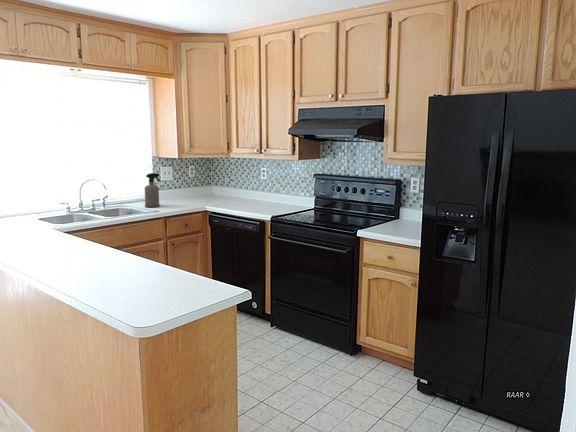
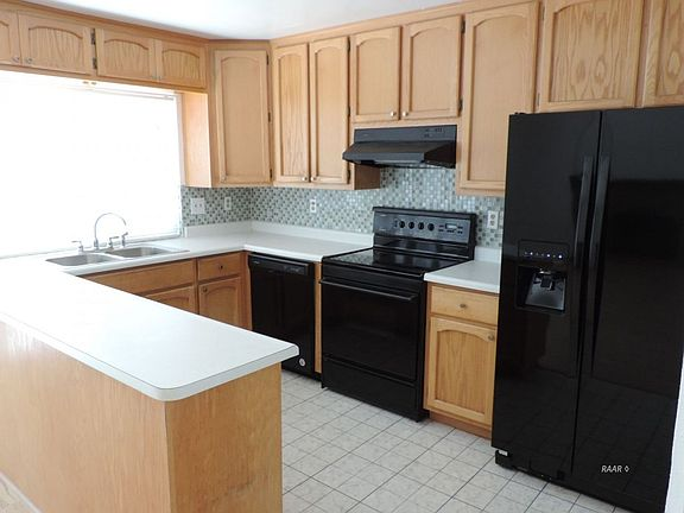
- spray bottle (152, 189)
